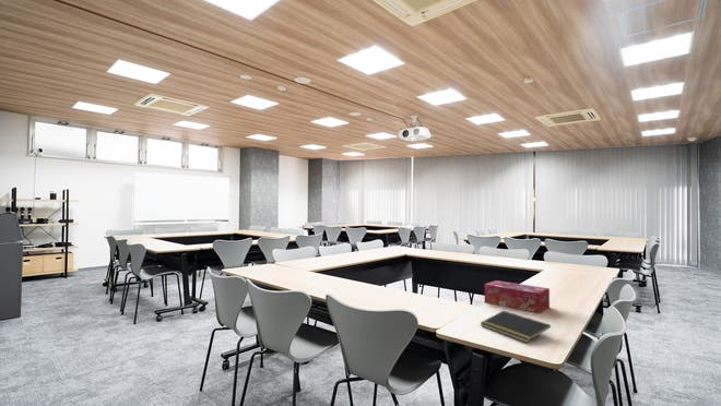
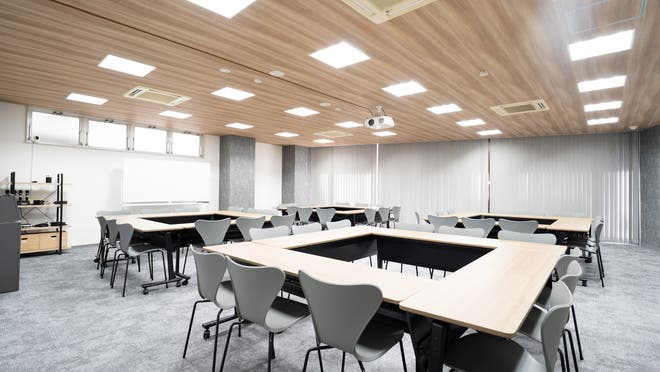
- notepad (513, 324)
- tissue box (516, 295)
